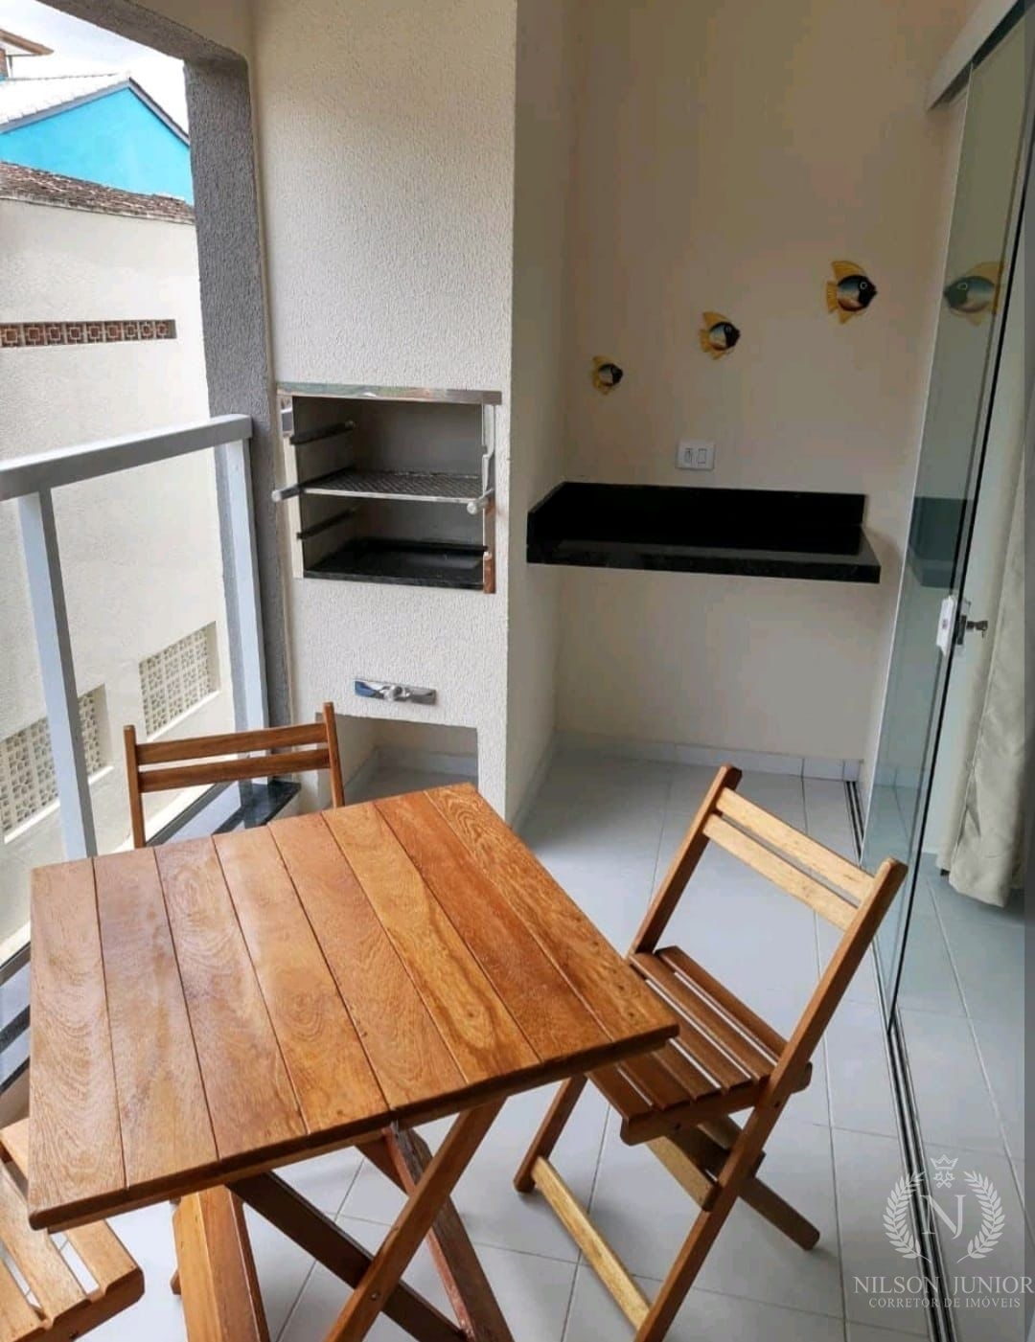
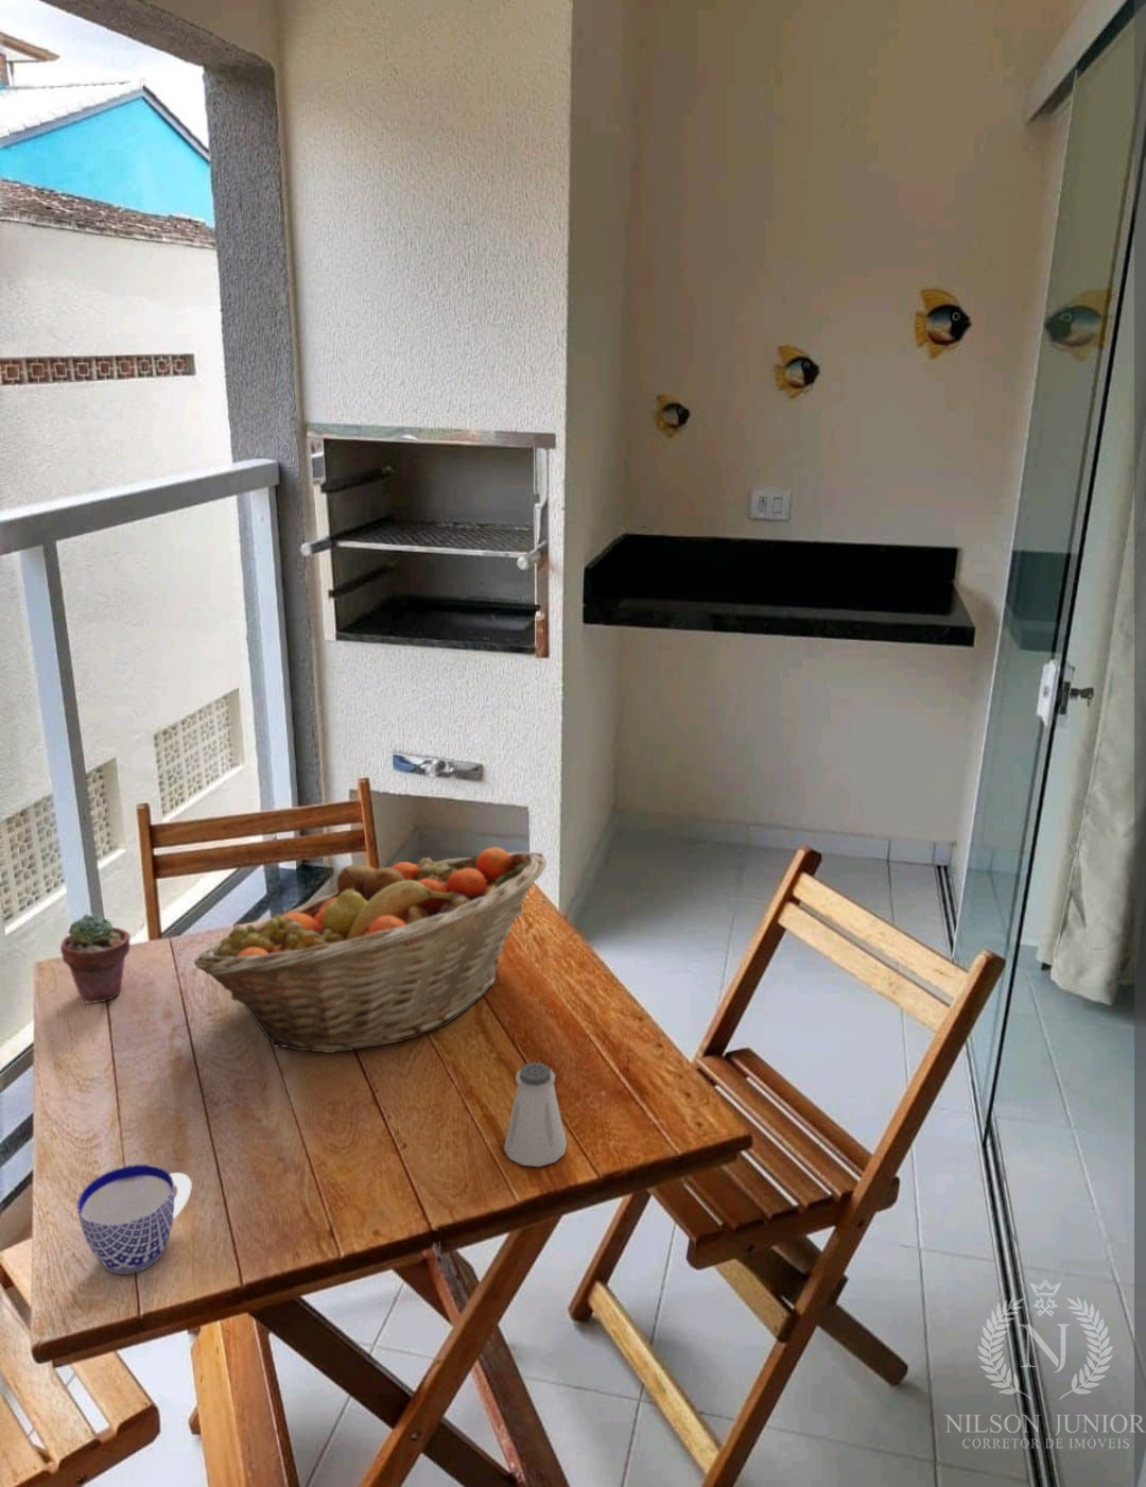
+ saltshaker (534, 1108)
+ cup (141, 1215)
+ fruit basket (380, 932)
+ potted succulent (96, 954)
